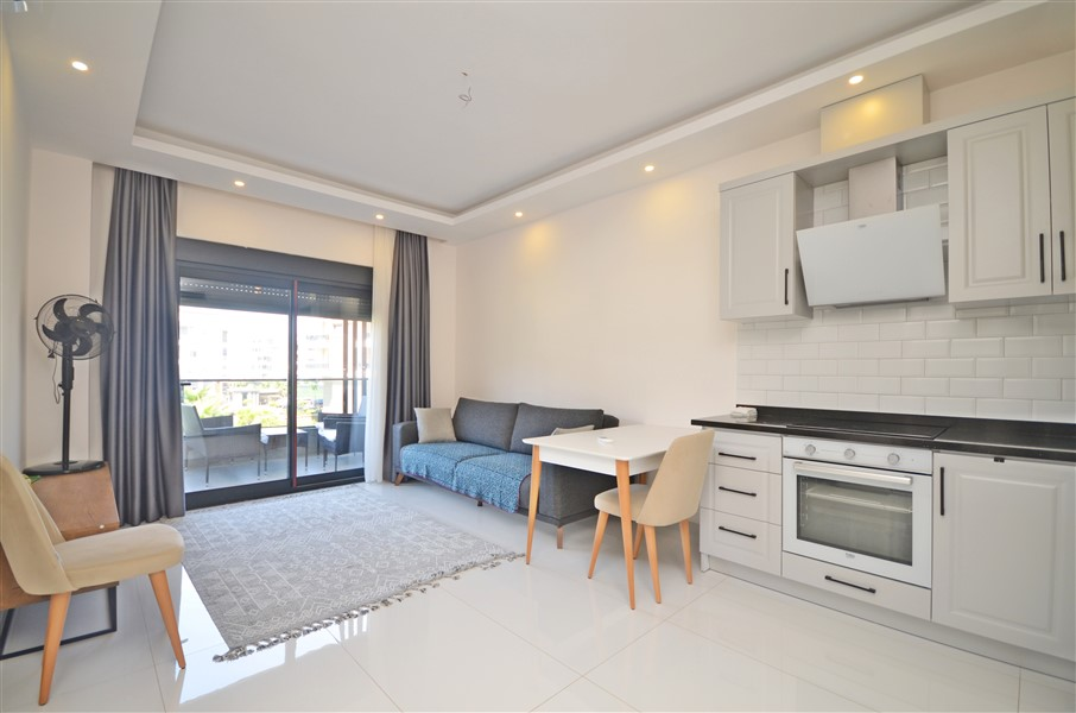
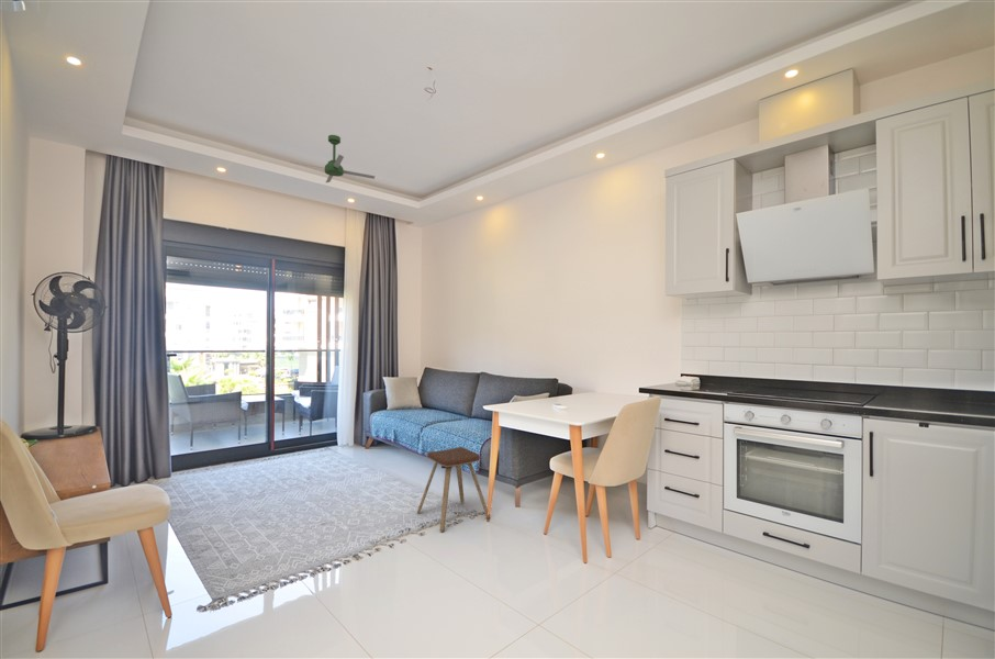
+ music stool (449, 481)
+ ceiling fan (334, 155)
